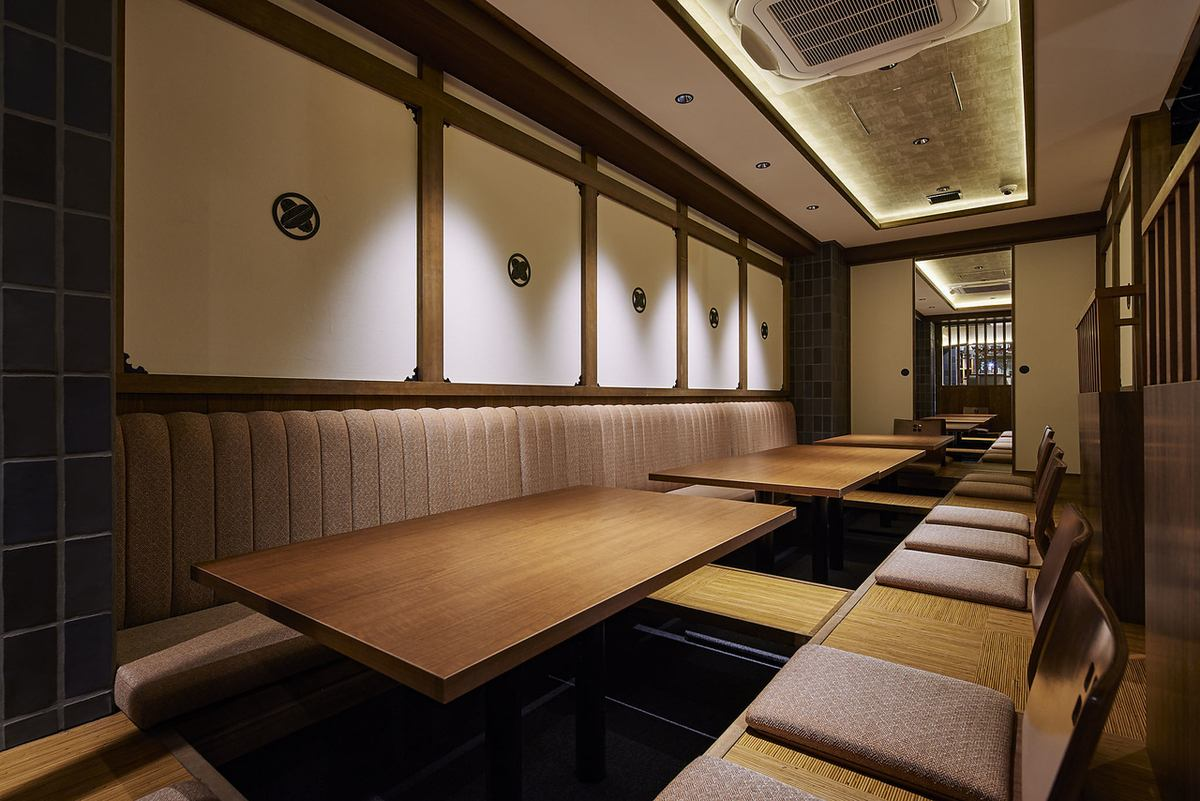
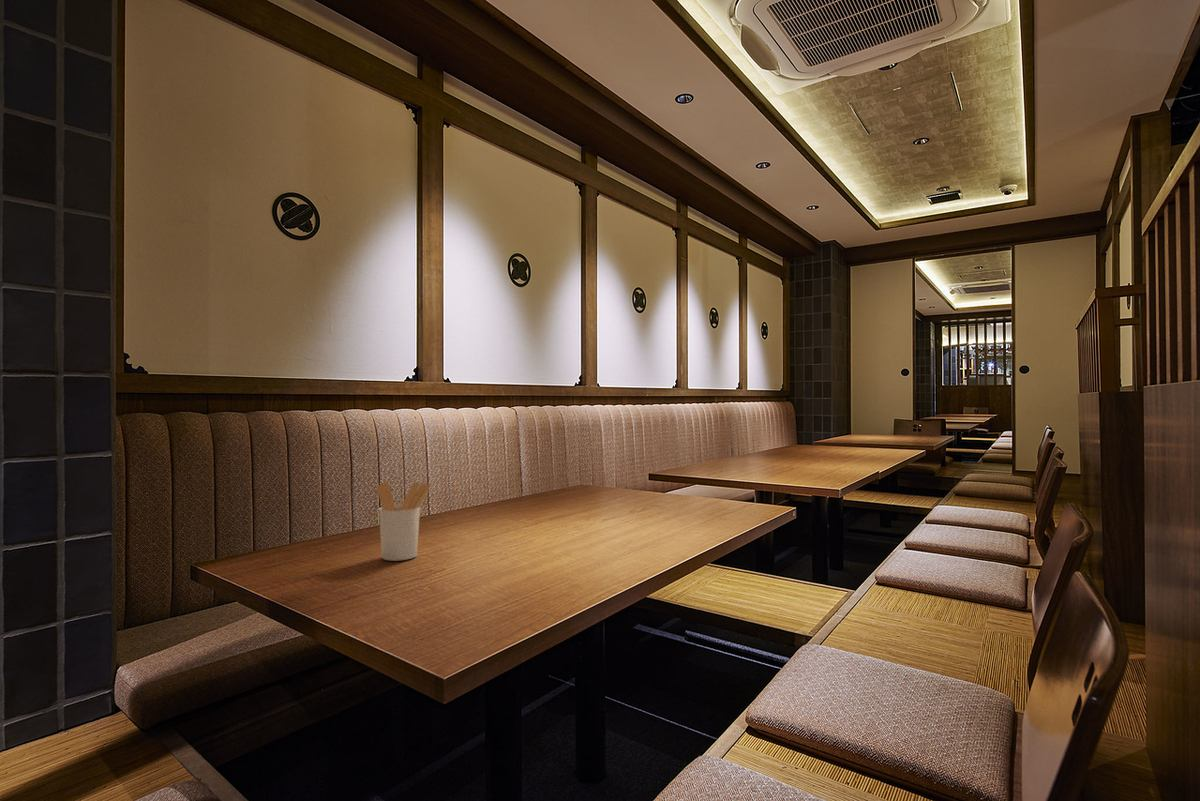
+ utensil holder (406, 518)
